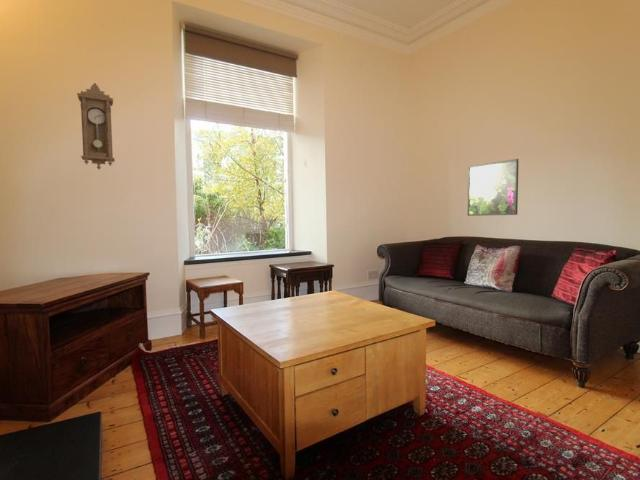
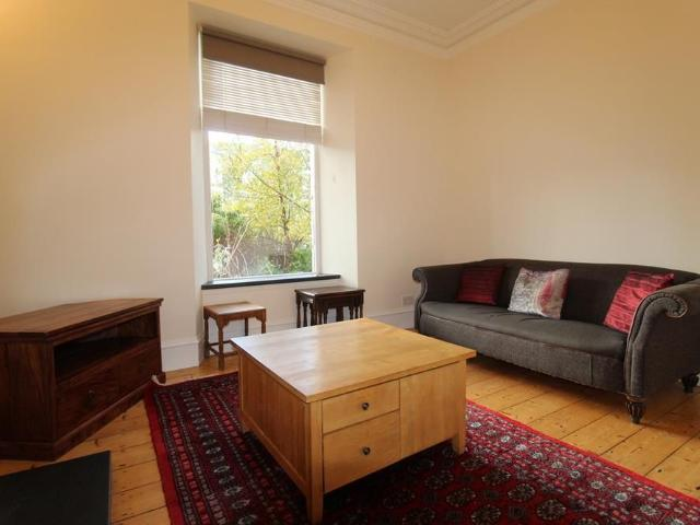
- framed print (491, 189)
- pendulum clock (97, 127)
